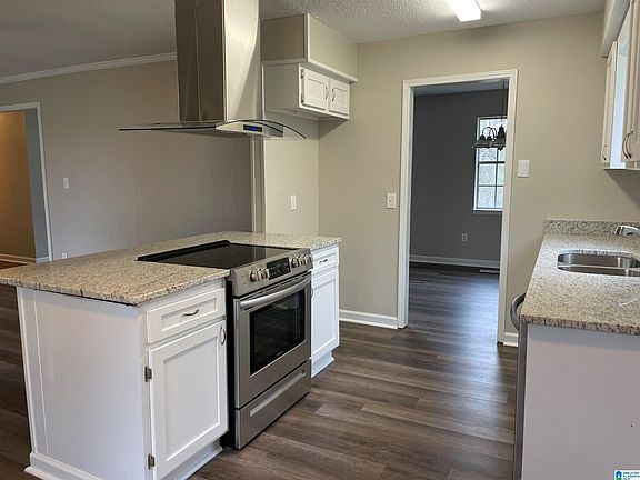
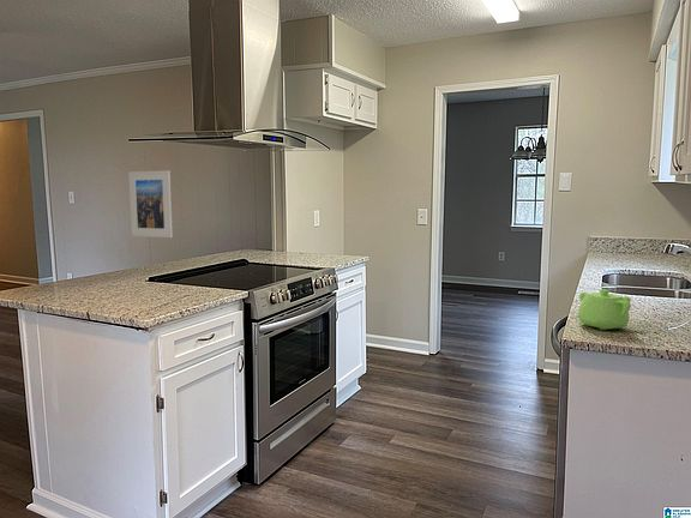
+ teapot (608, 307)
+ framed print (150, 204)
